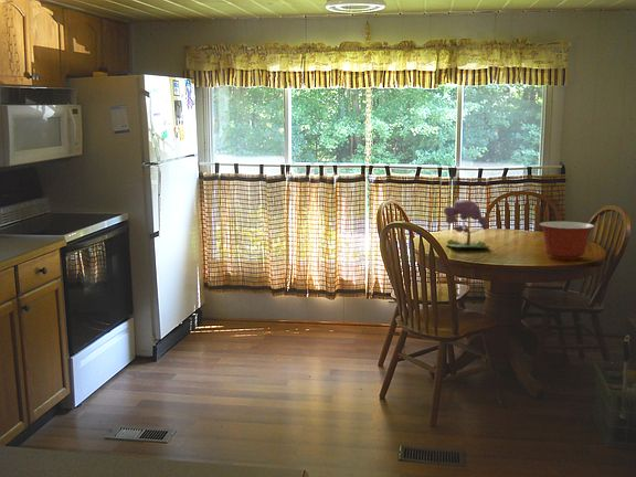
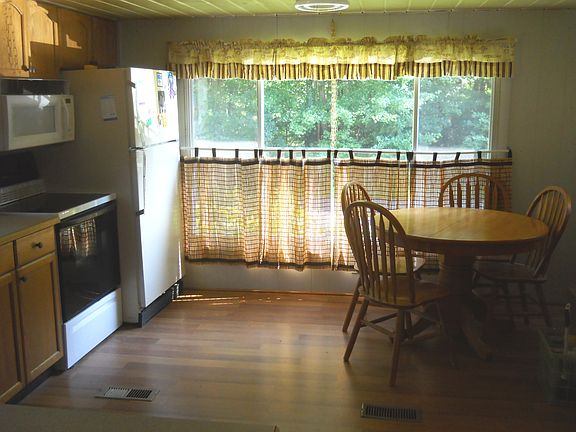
- plant (464, 223)
- mixing bowl (565, 241)
